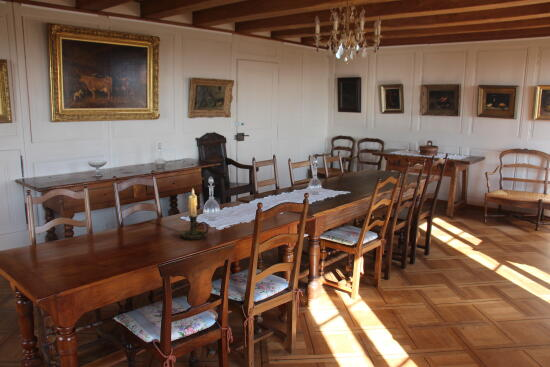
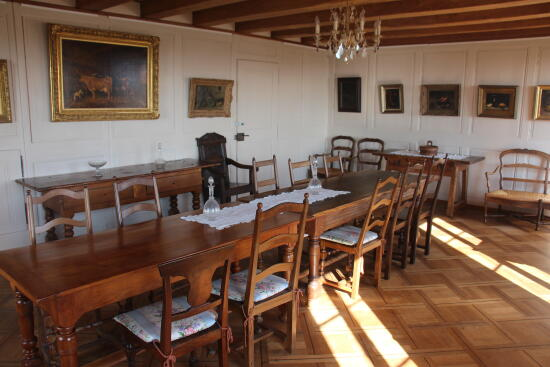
- candle holder (196, 213)
